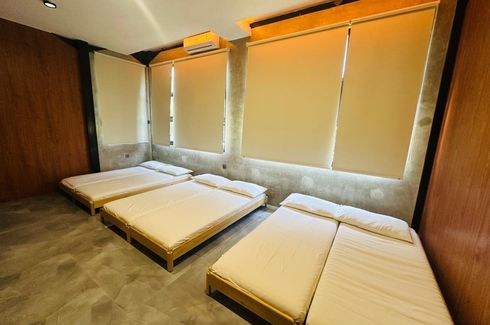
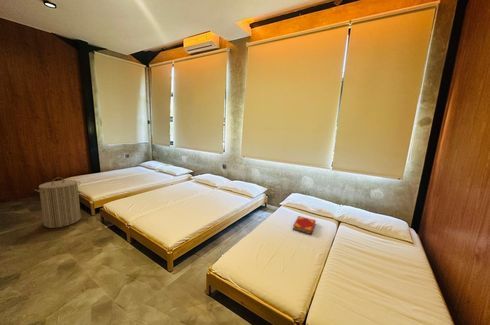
+ laundry hamper (60, 199)
+ hardback book (304, 224)
